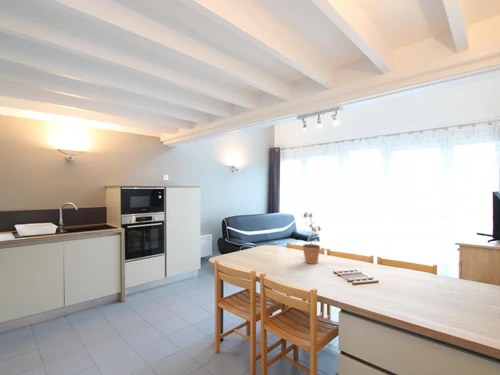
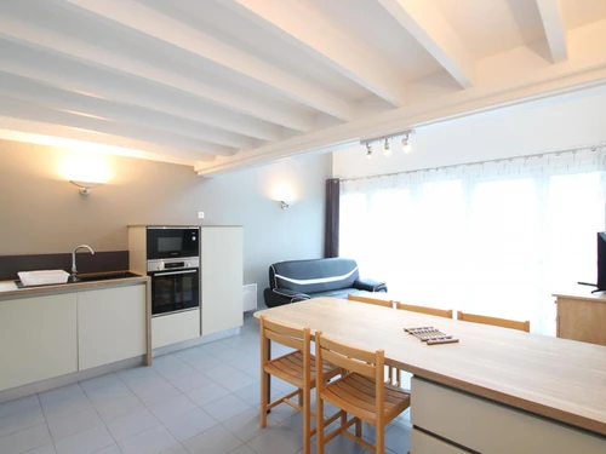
- potted plant (313, 236)
